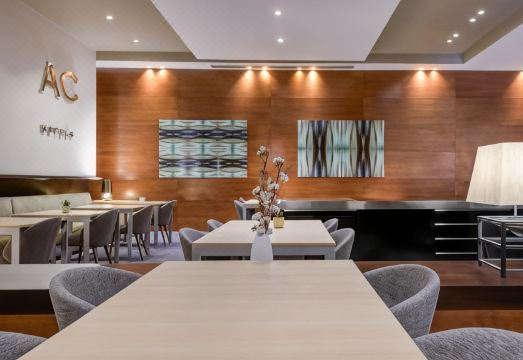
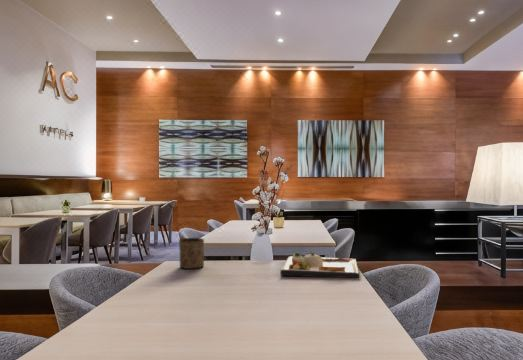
+ dinner plate (320, 260)
+ cup (191, 253)
